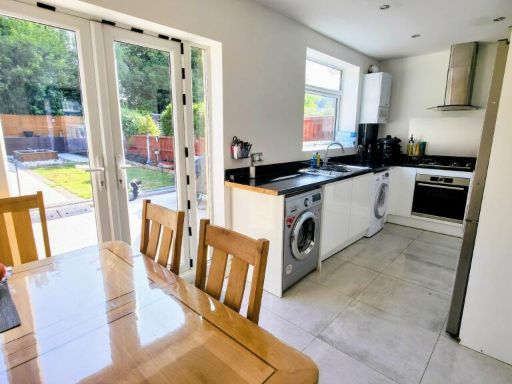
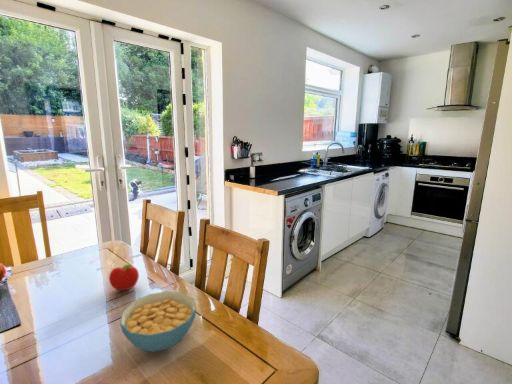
+ cereal bowl (160, 326)
+ fruit (124, 276)
